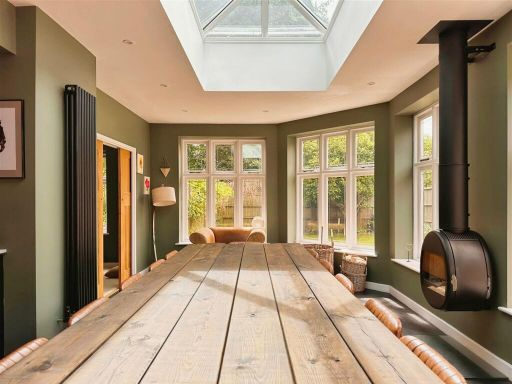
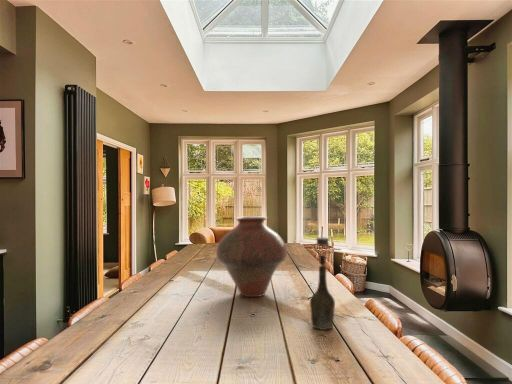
+ vase (251, 255)
+ bottle (322, 282)
